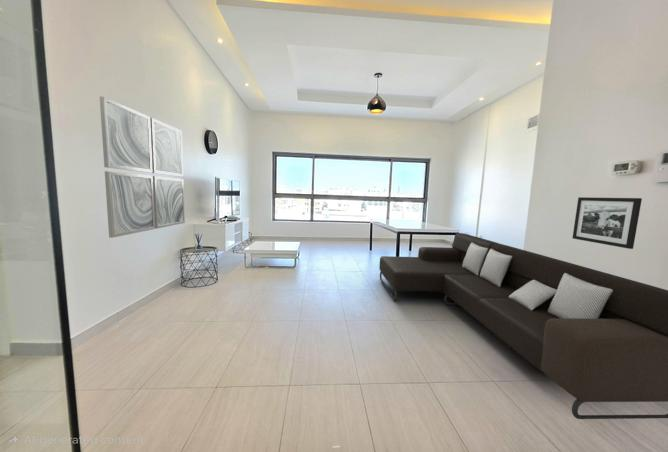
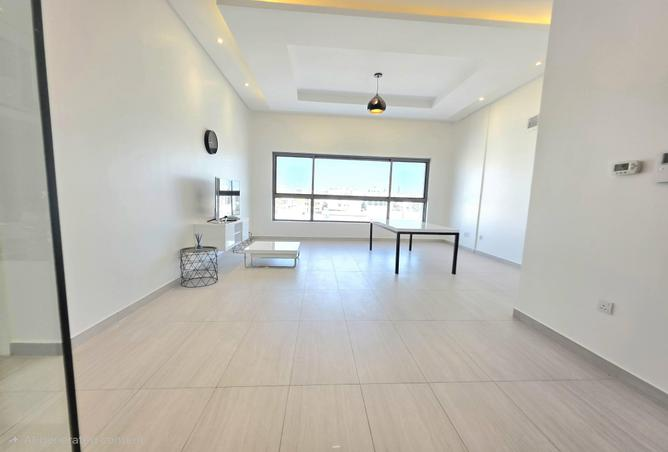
- wall art (152, 172)
- picture frame (603, 220)
- sofa (467, 285)
